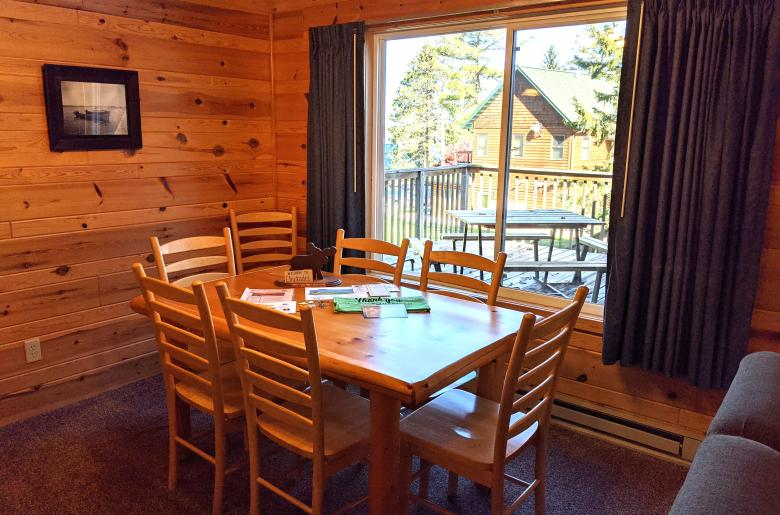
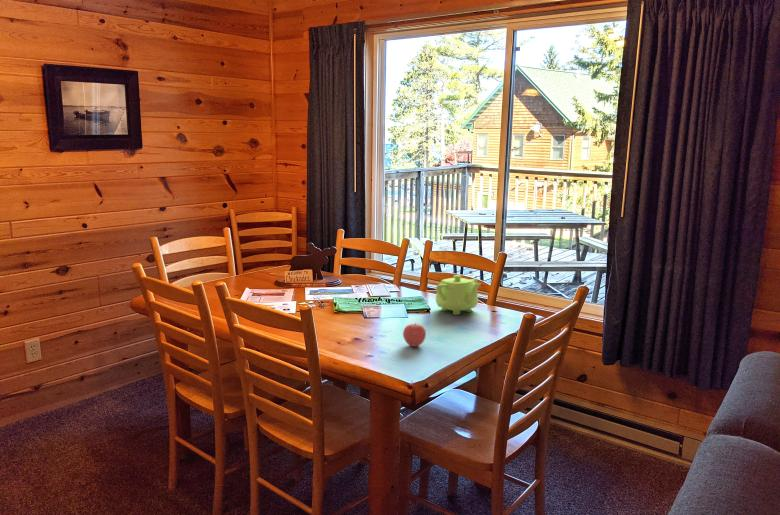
+ teapot (462, 294)
+ apple (414, 334)
